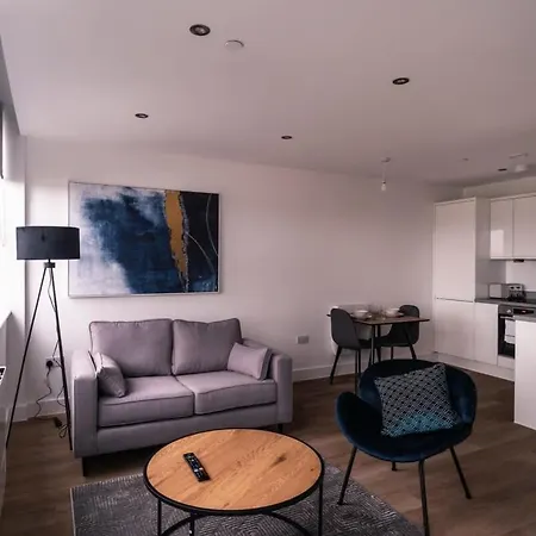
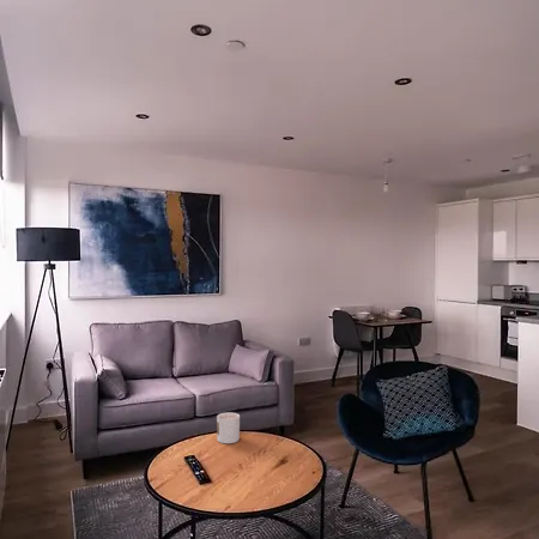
+ candle (228, 425)
